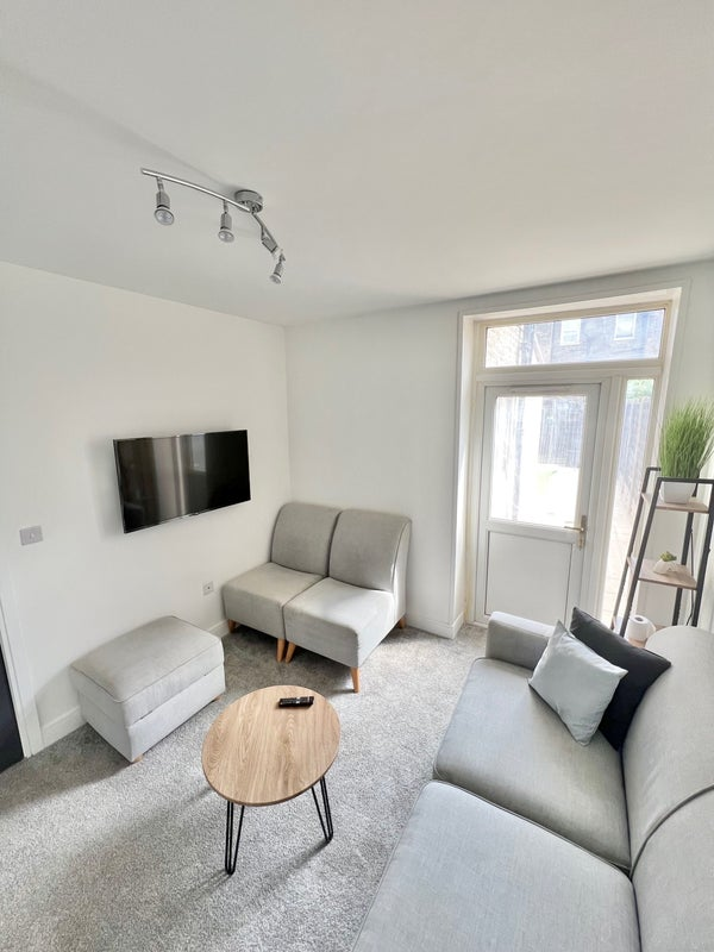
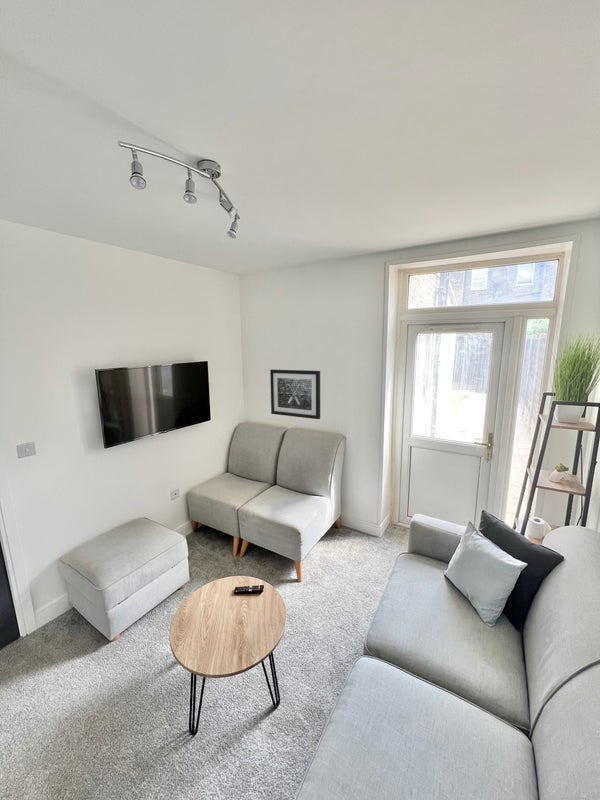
+ wall art (294, 393)
